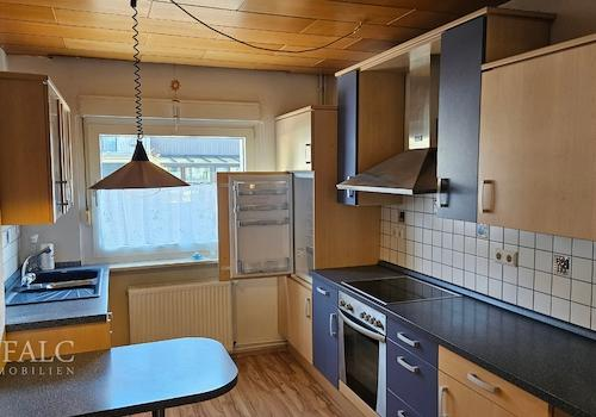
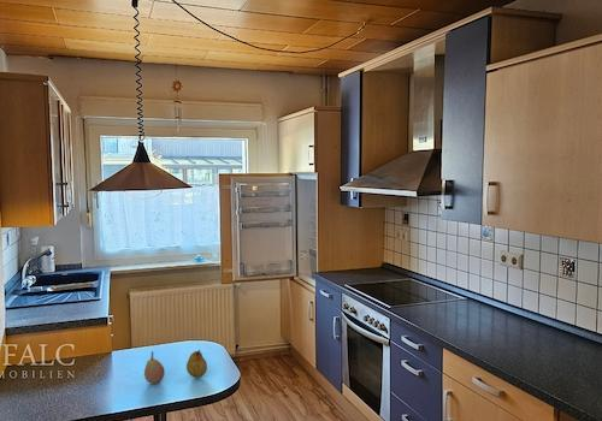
+ fruit (154, 367)
+ fruit (196, 362)
